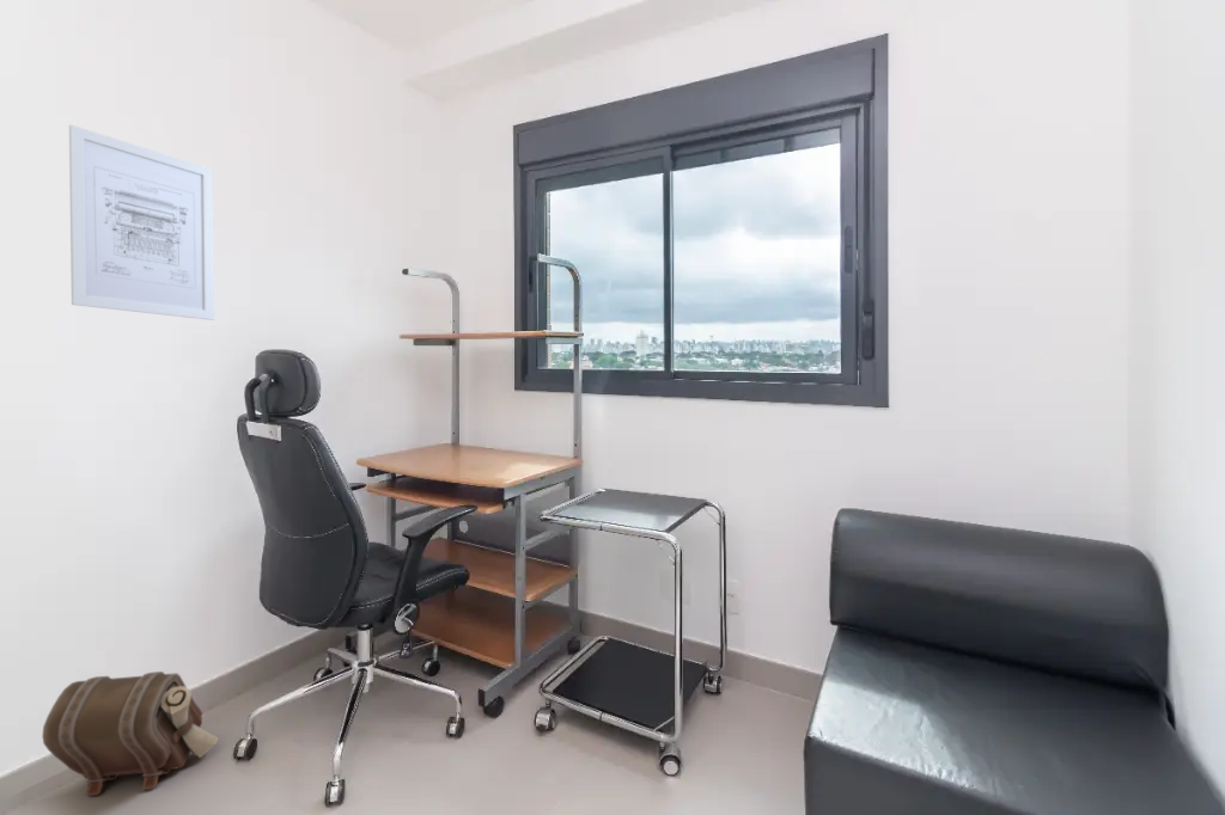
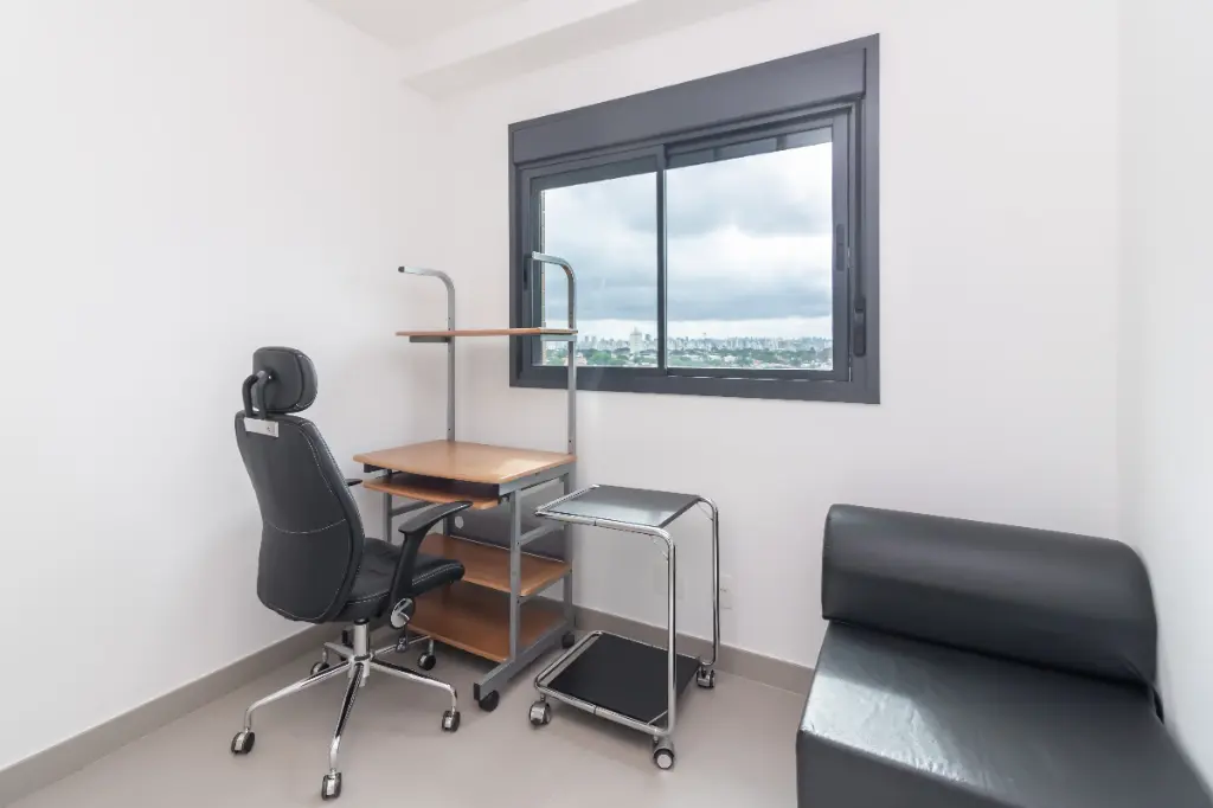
- wall art (147, 231)
- pouch (133, 725)
